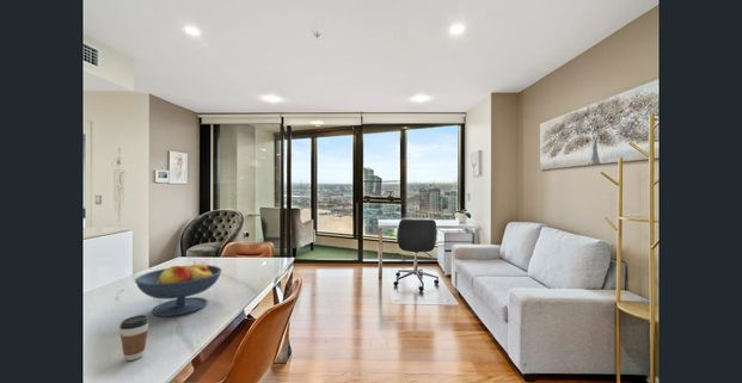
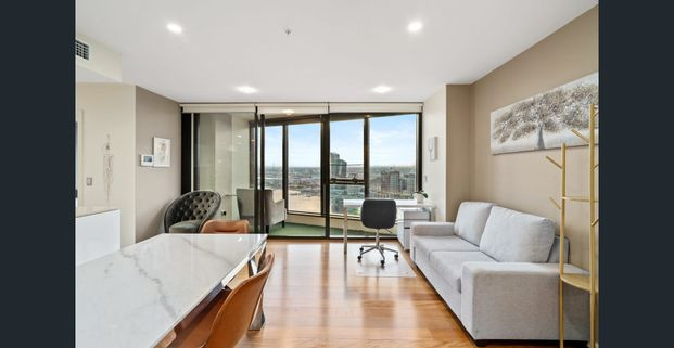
- fruit bowl (180, 284)
- coffee cup (134, 338)
